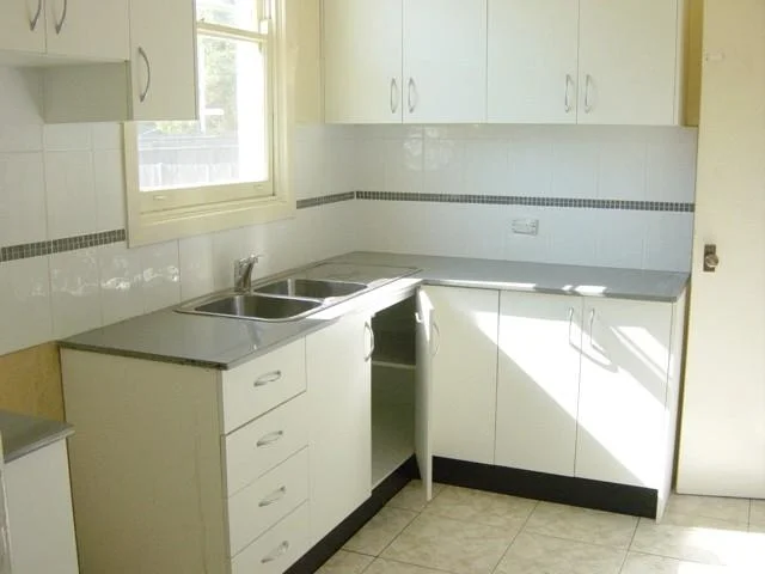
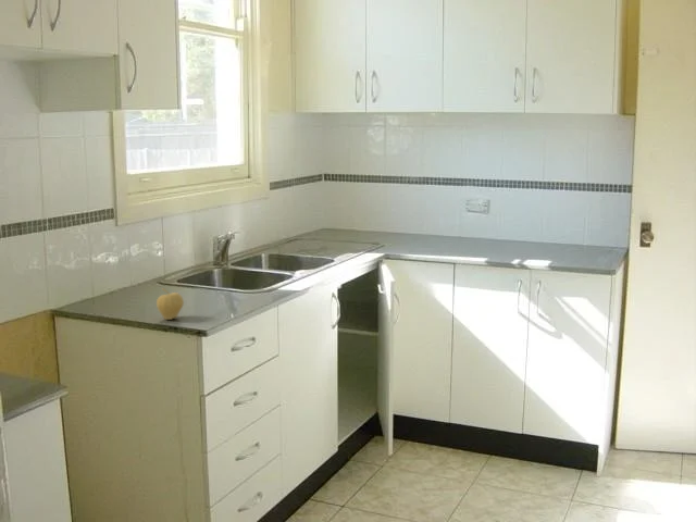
+ fruit (170, 302)
